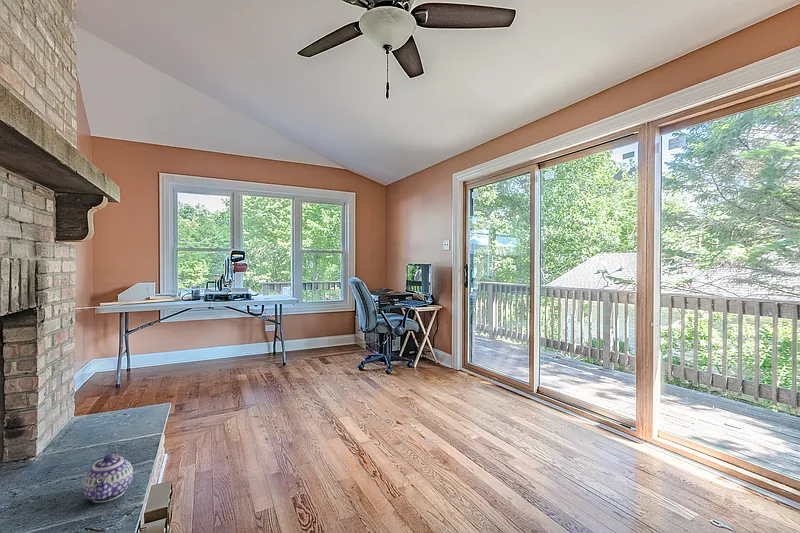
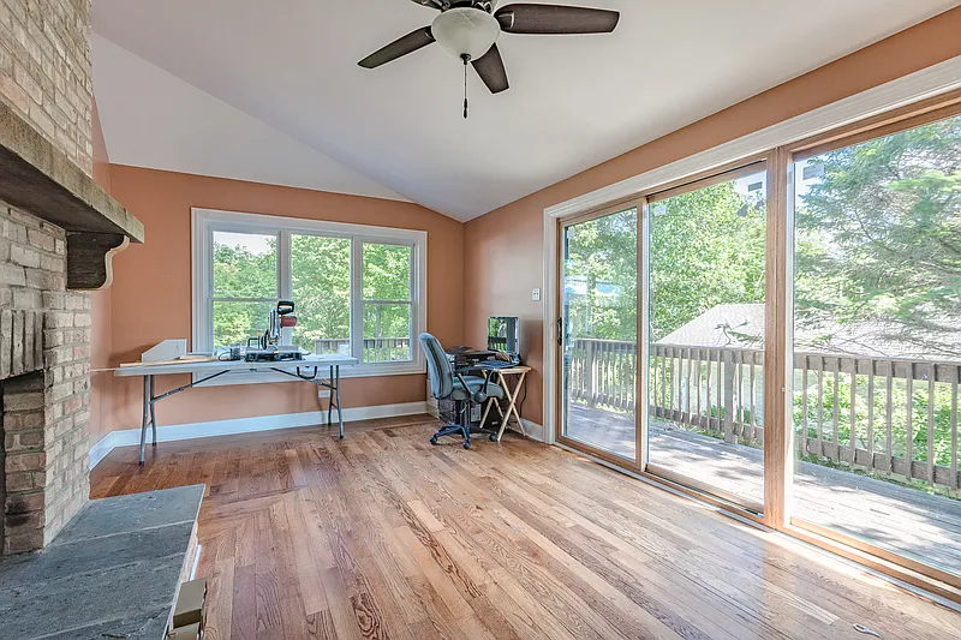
- teapot (108, 474)
